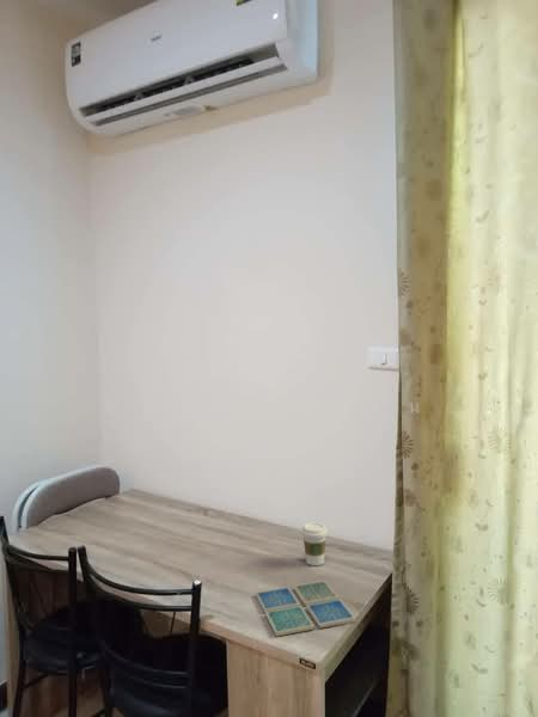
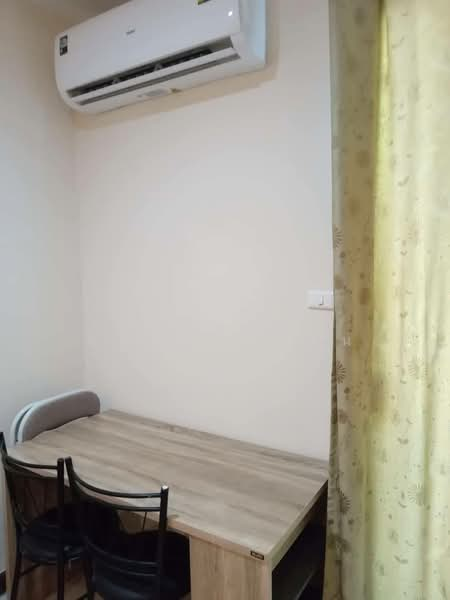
- coffee cup (314, 544)
- drink coaster (301, 607)
